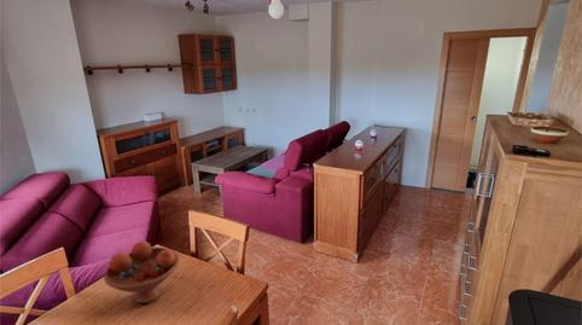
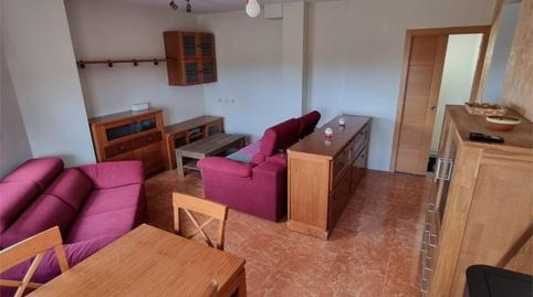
- fruit bowl (144, 274)
